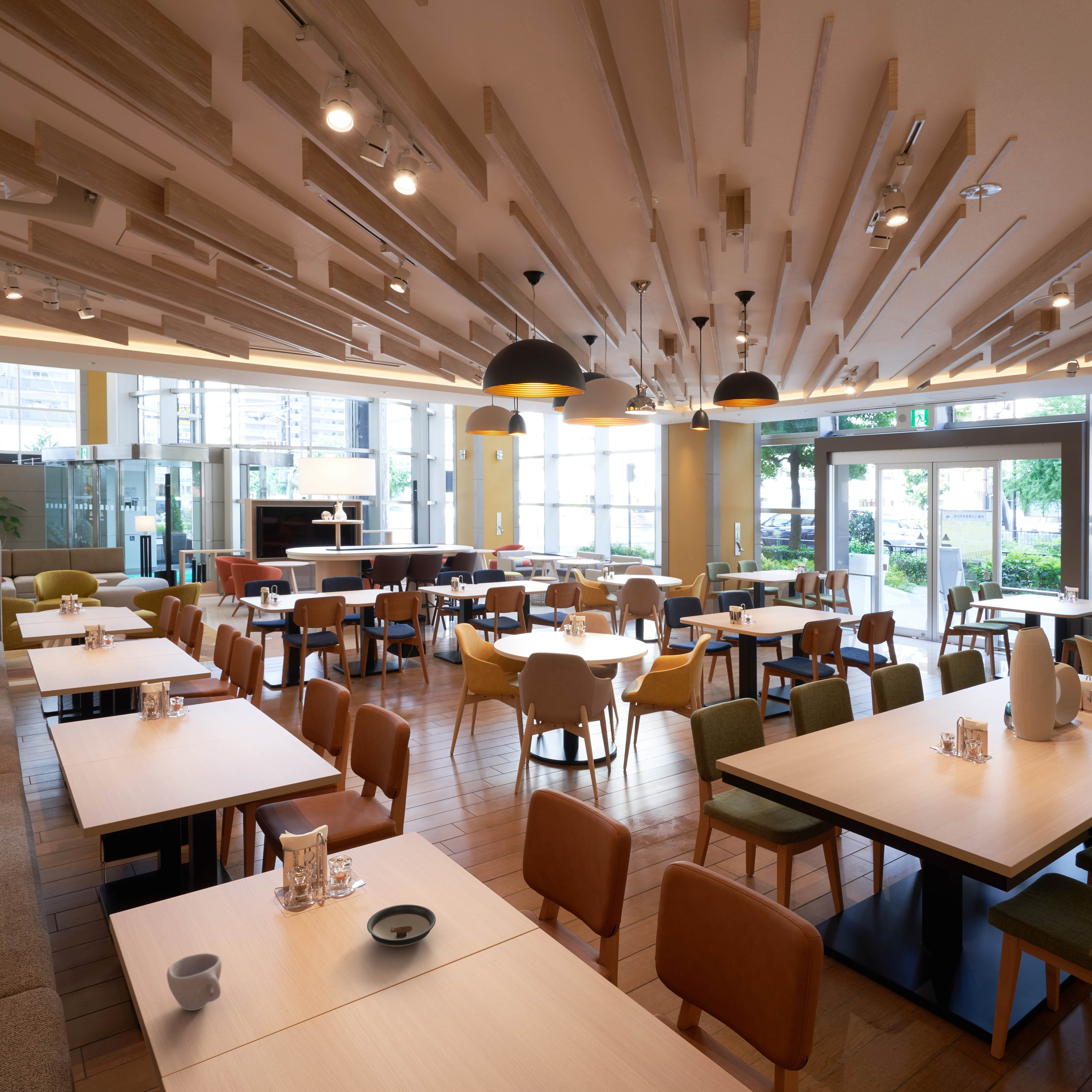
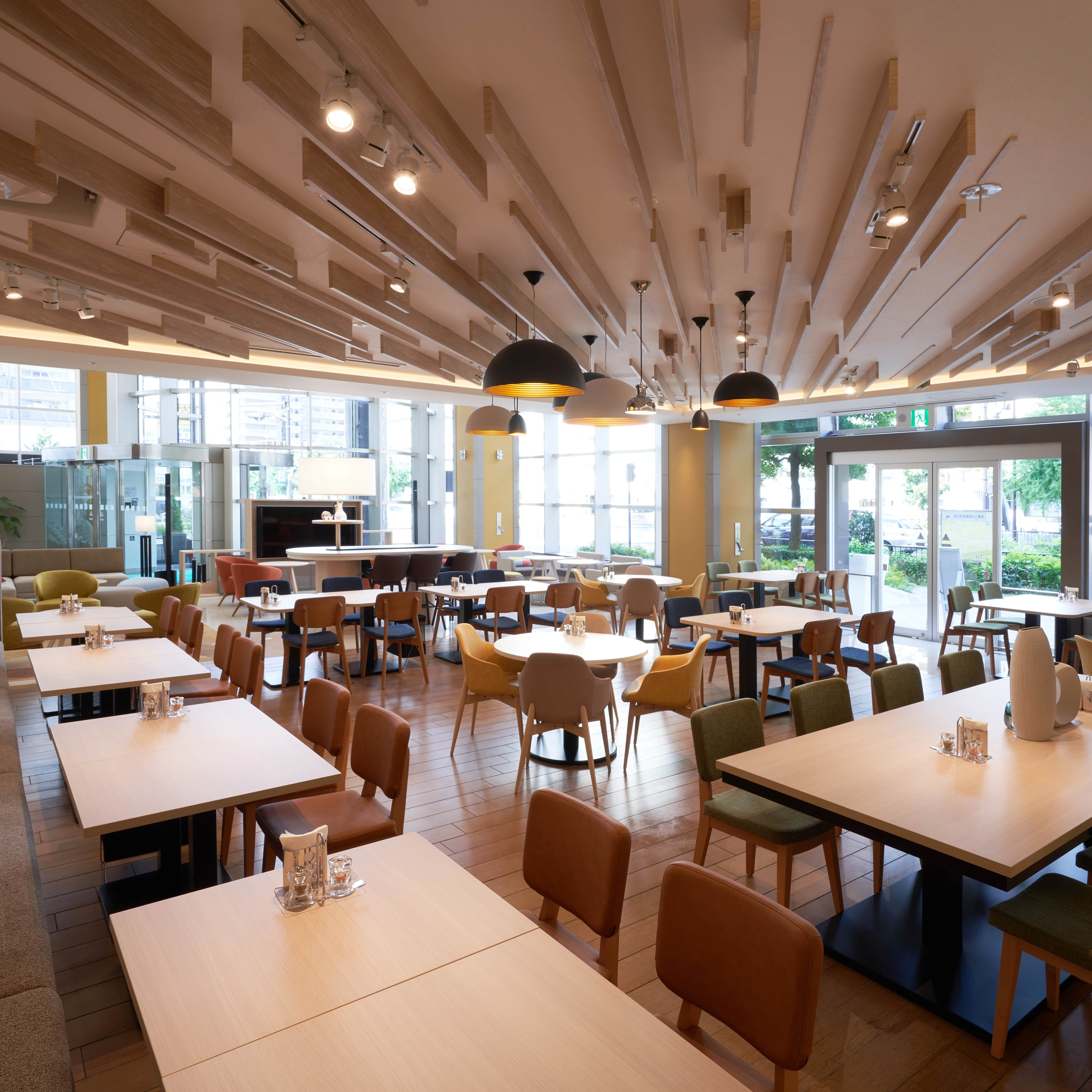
- cup (200, 986)
- saucer (402, 929)
